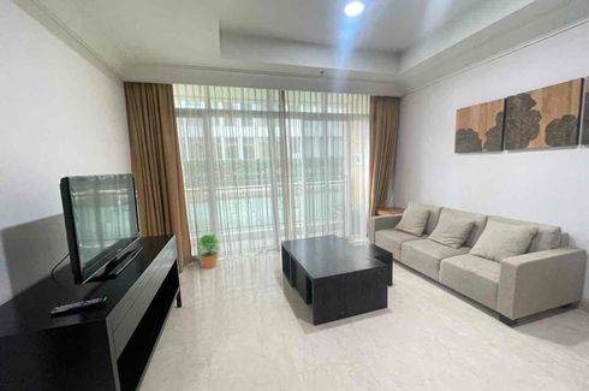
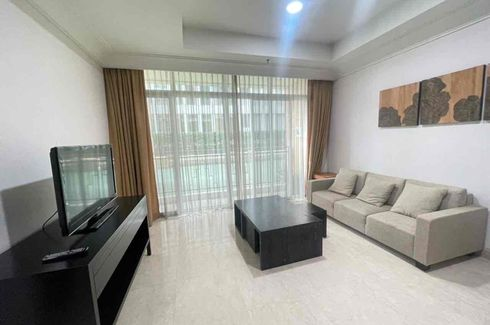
- potted plant (208, 249)
